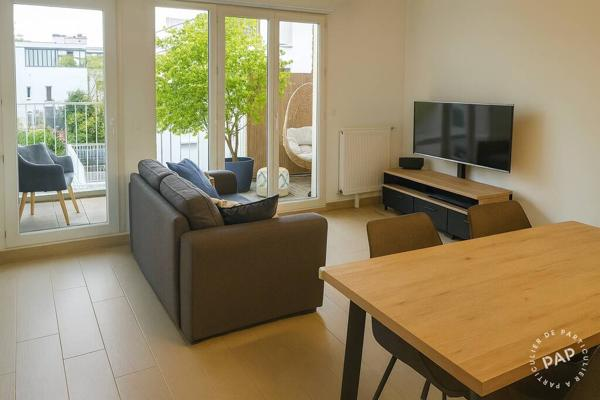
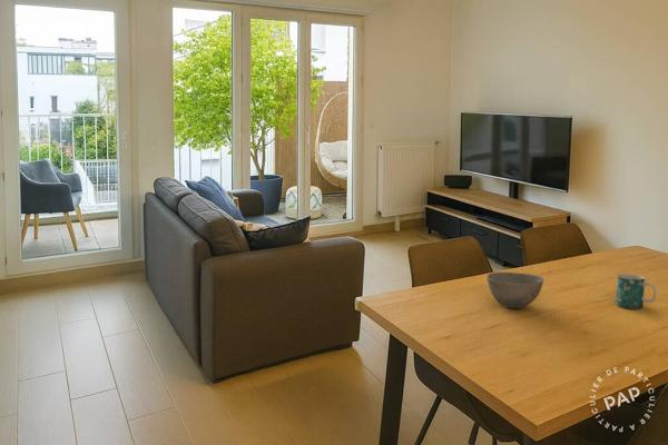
+ bowl (514, 291)
+ mug (636, 291)
